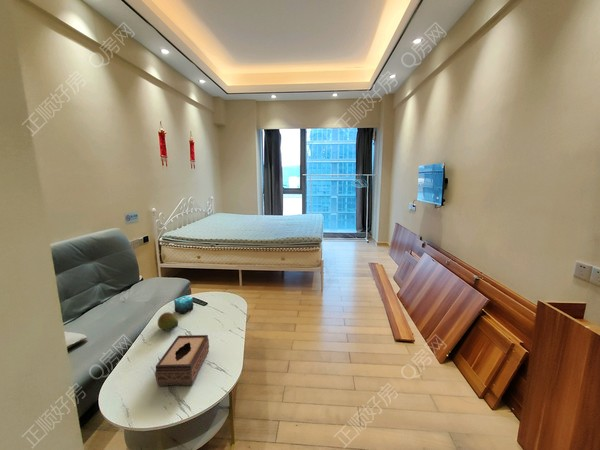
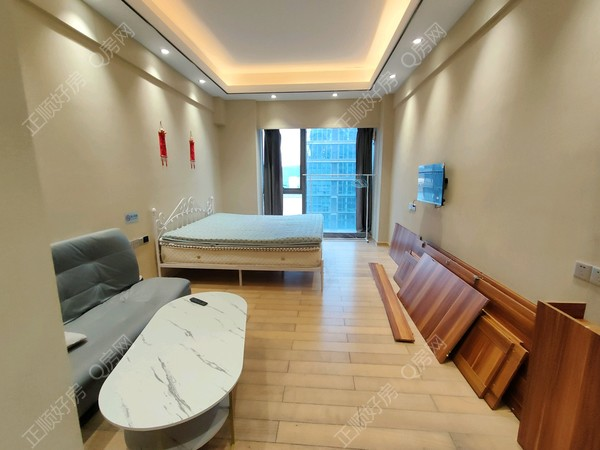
- candle (183, 302)
- tissue box (184, 358)
- fruit (168, 321)
